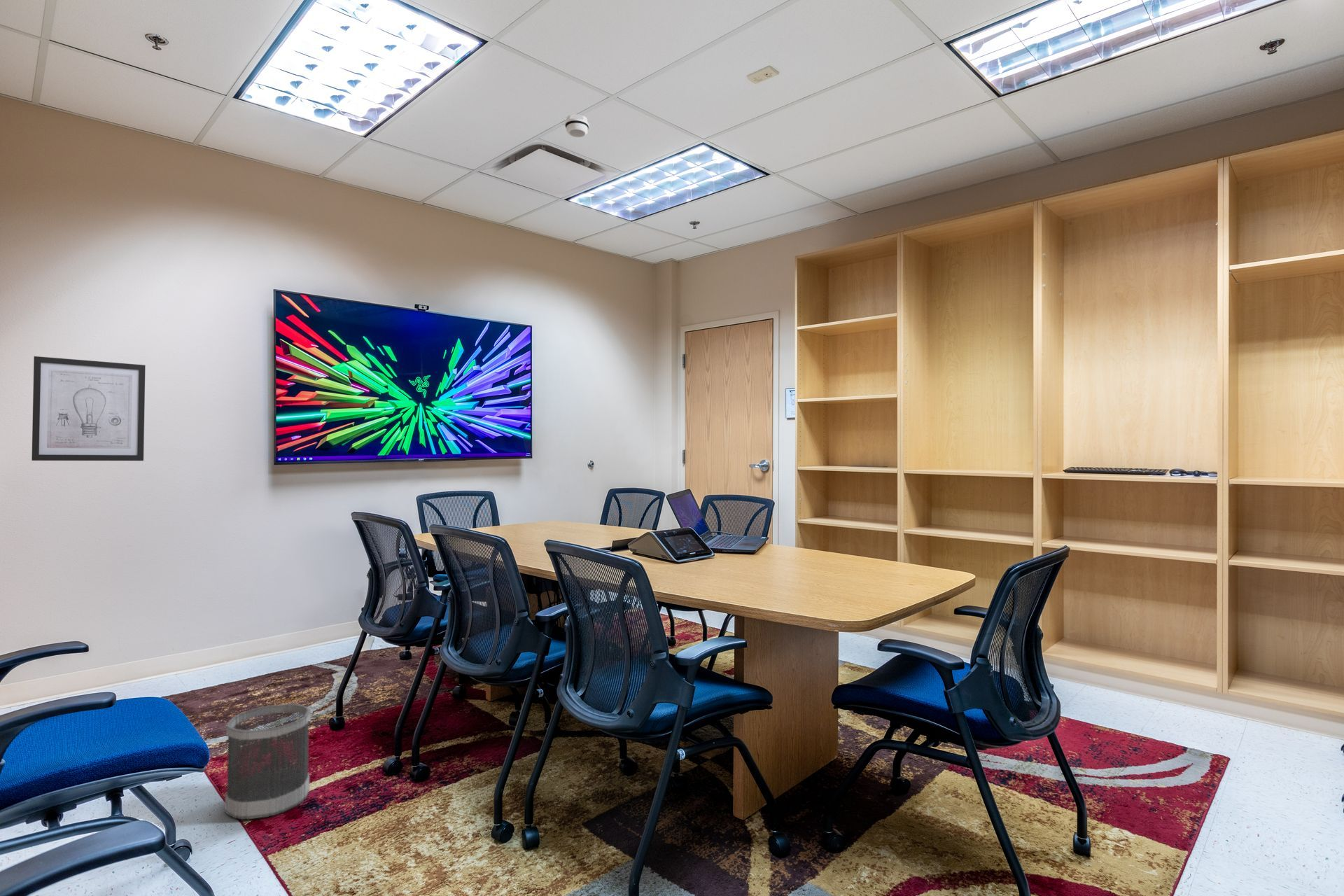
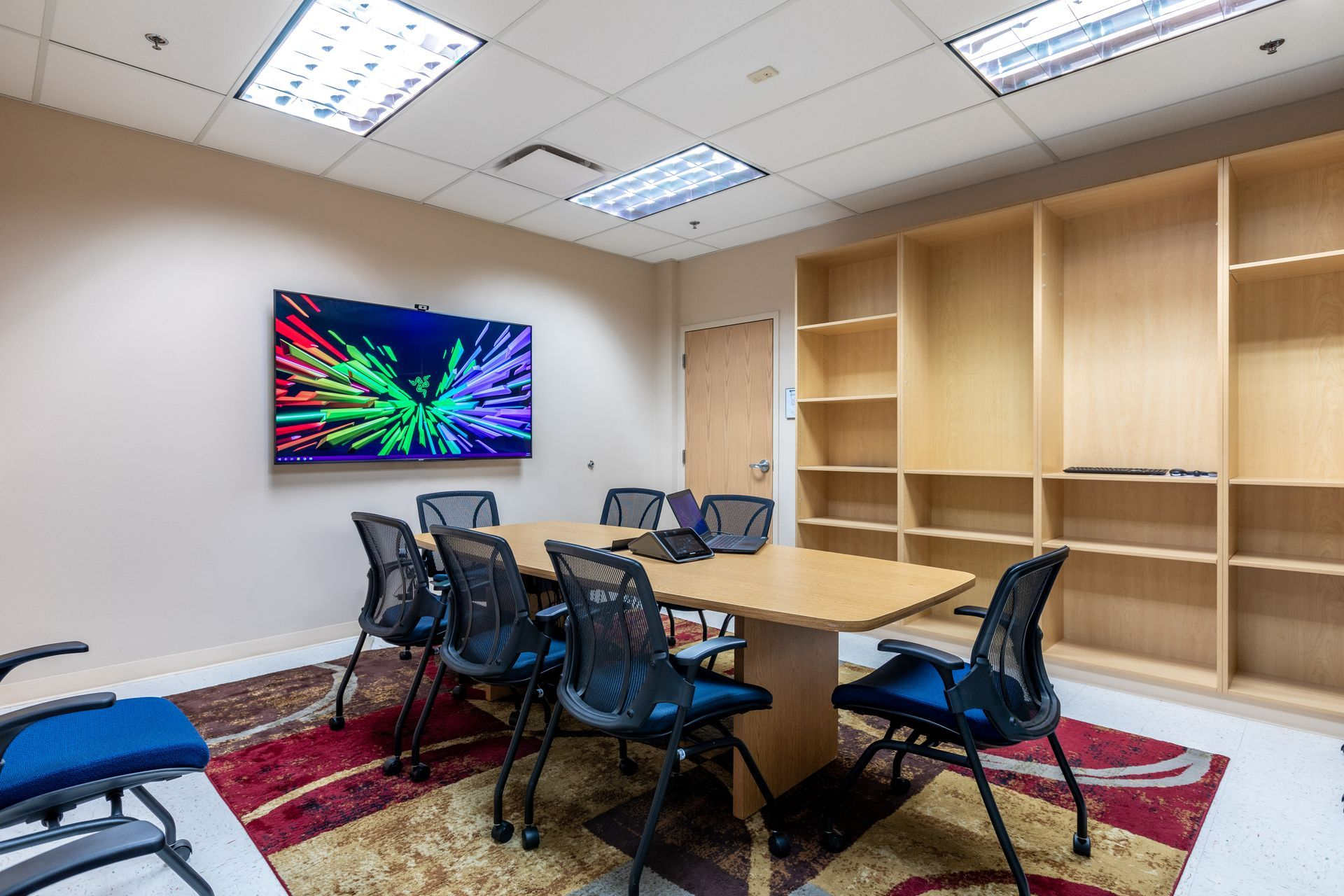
- wall art (90, 410)
- wastebasket (269, 758)
- smoke detector (577, 126)
